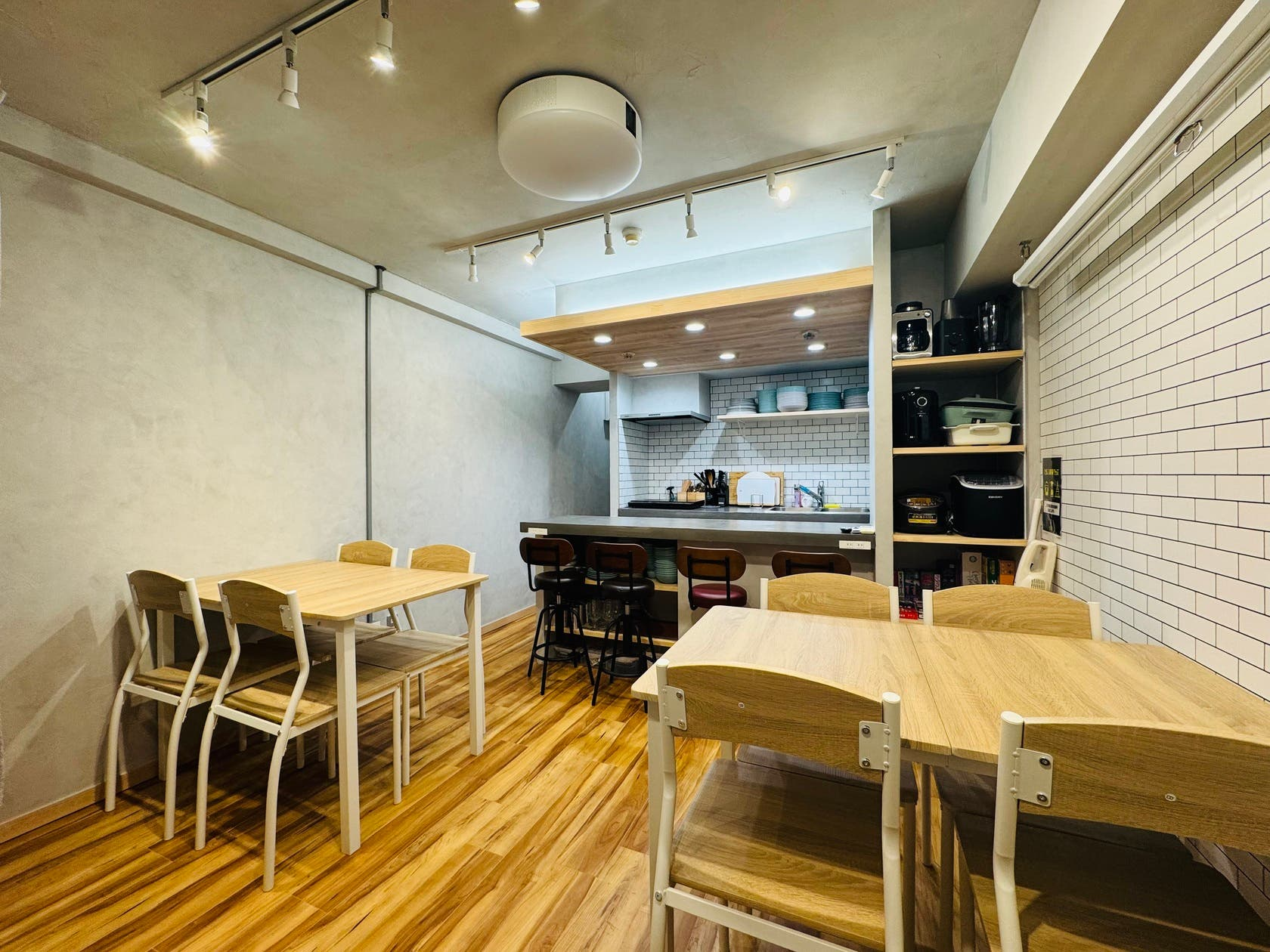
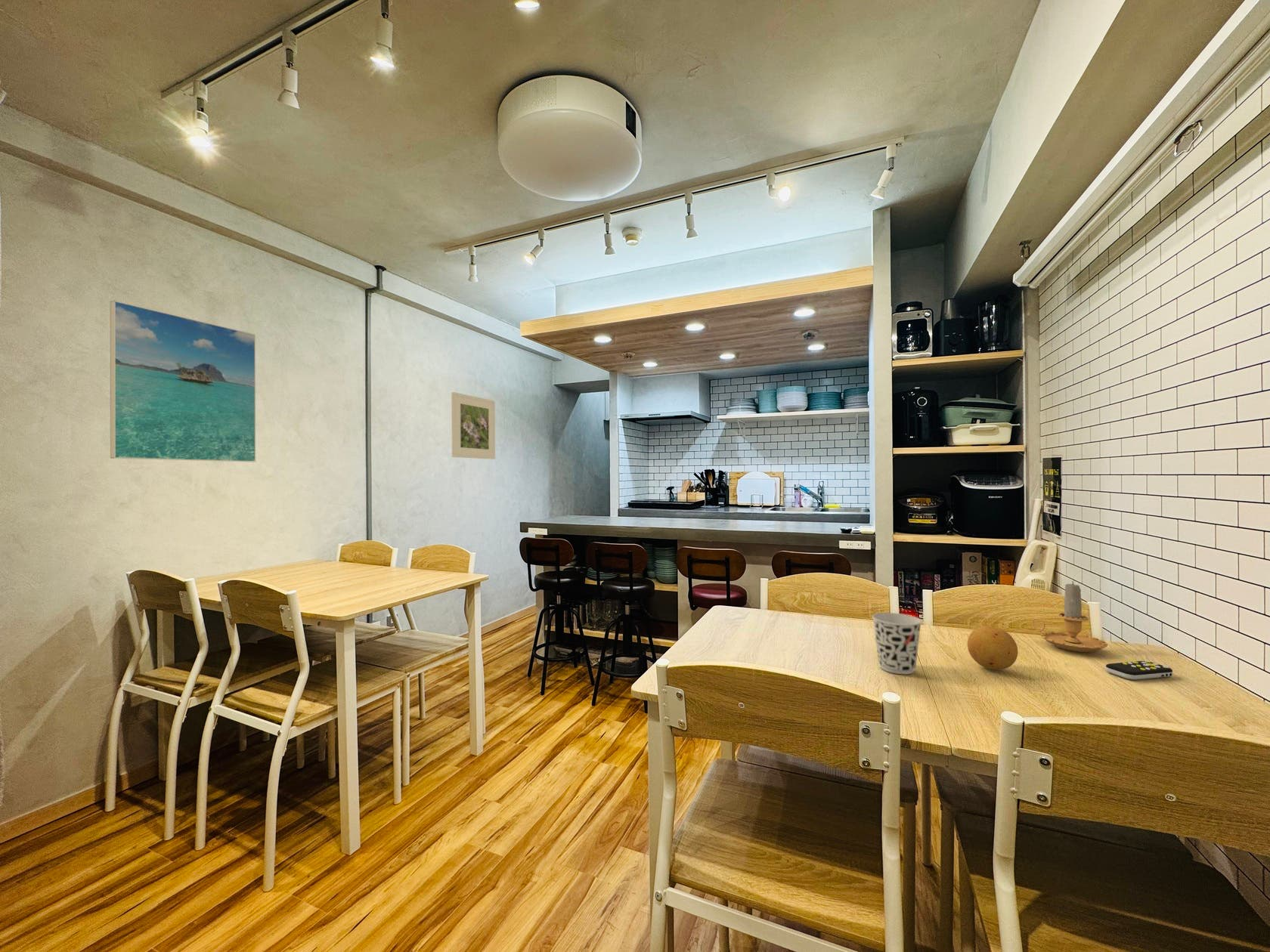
+ remote control (1138, 669)
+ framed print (190, 389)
+ cup (897, 643)
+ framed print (474, 427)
+ fruit (992, 648)
+ candle (1066, 613)
